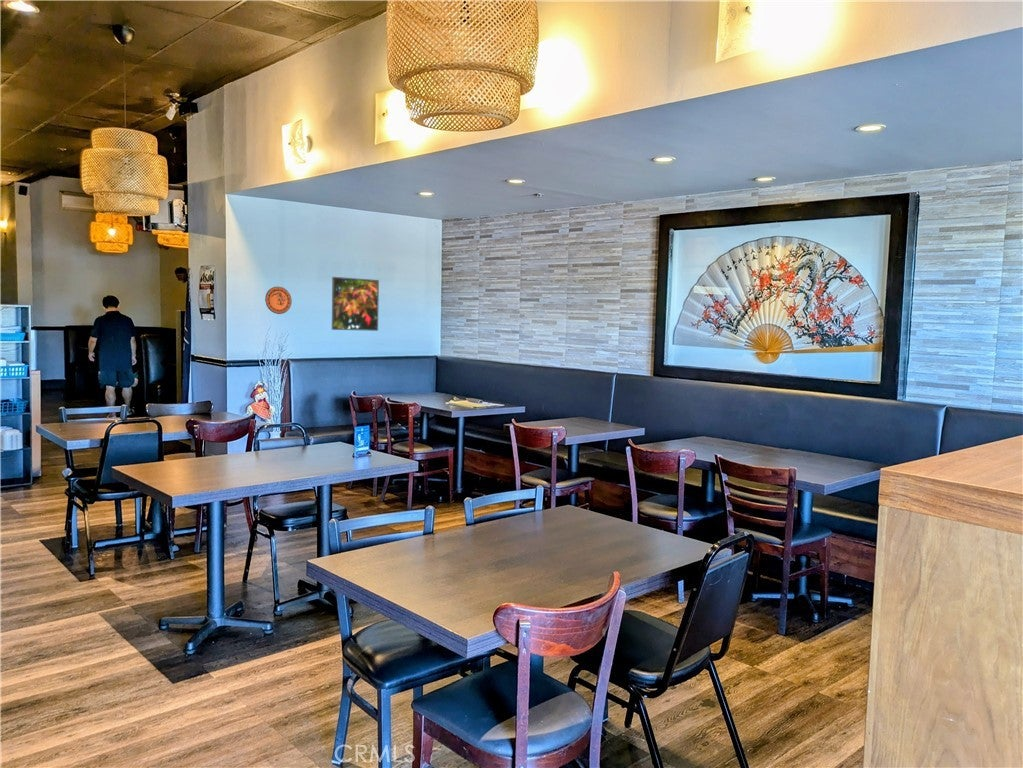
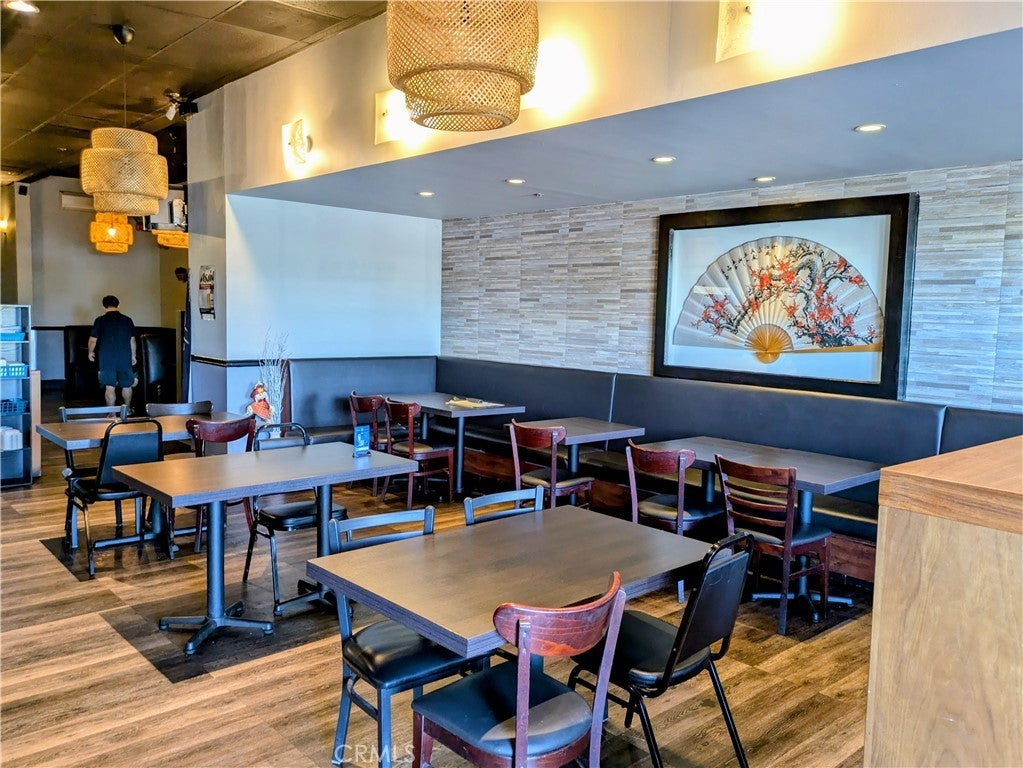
- decorative plate (278, 300)
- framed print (355, 304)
